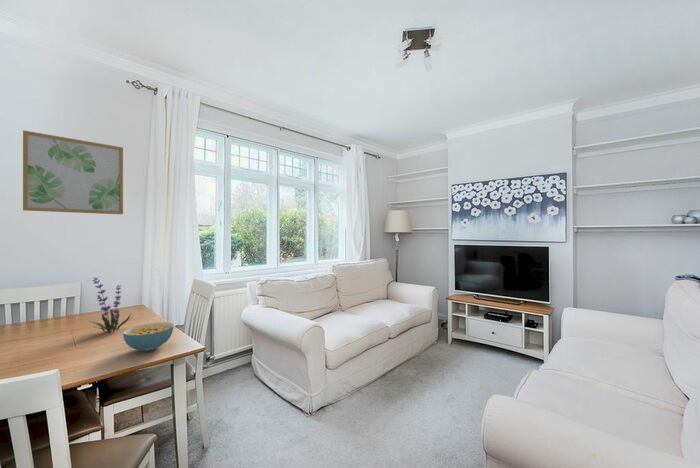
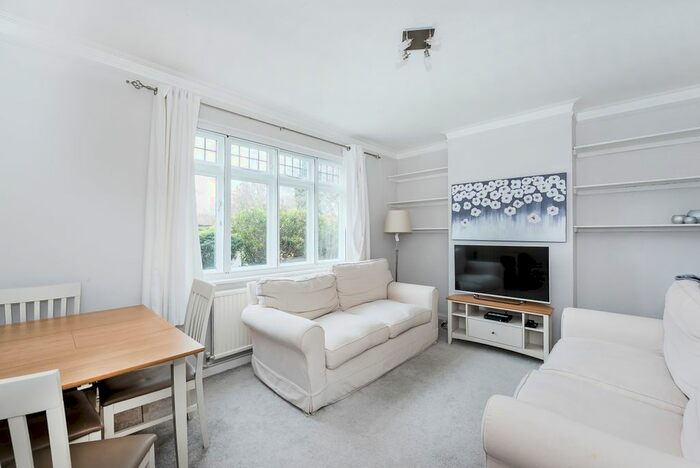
- cereal bowl (149, 338)
- plant (109, 305)
- wall art (77, 176)
